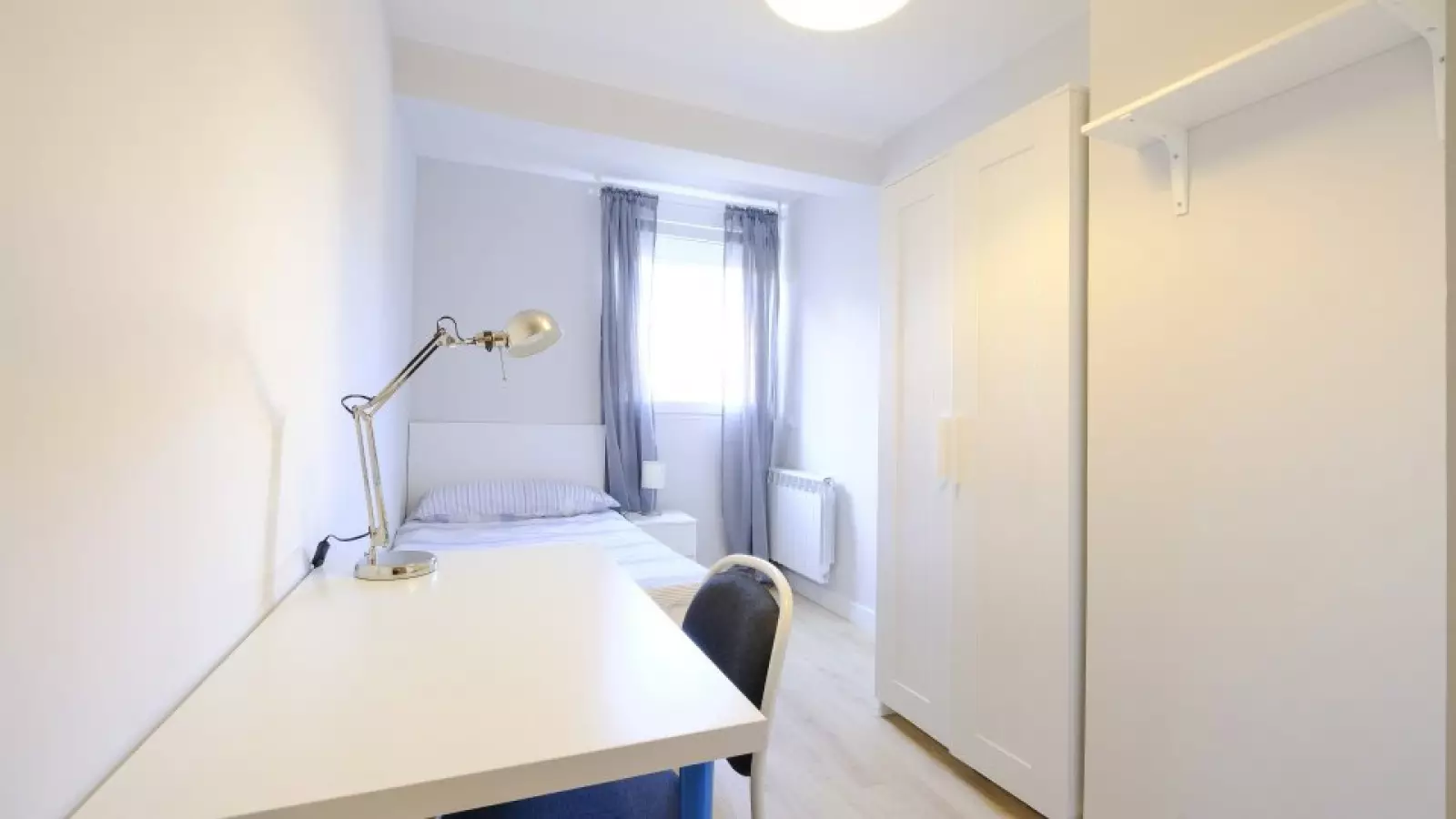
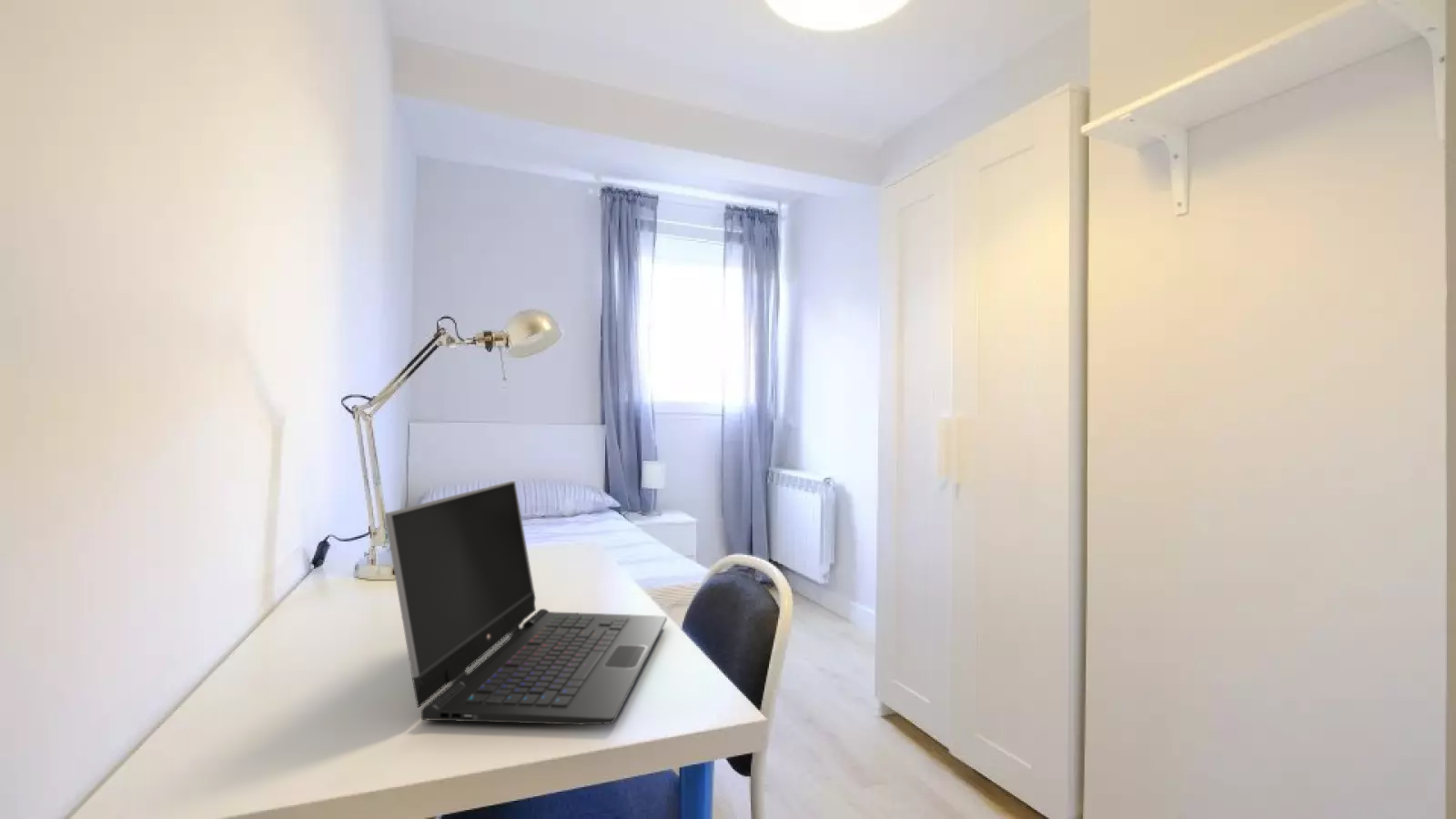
+ laptop computer (532, 582)
